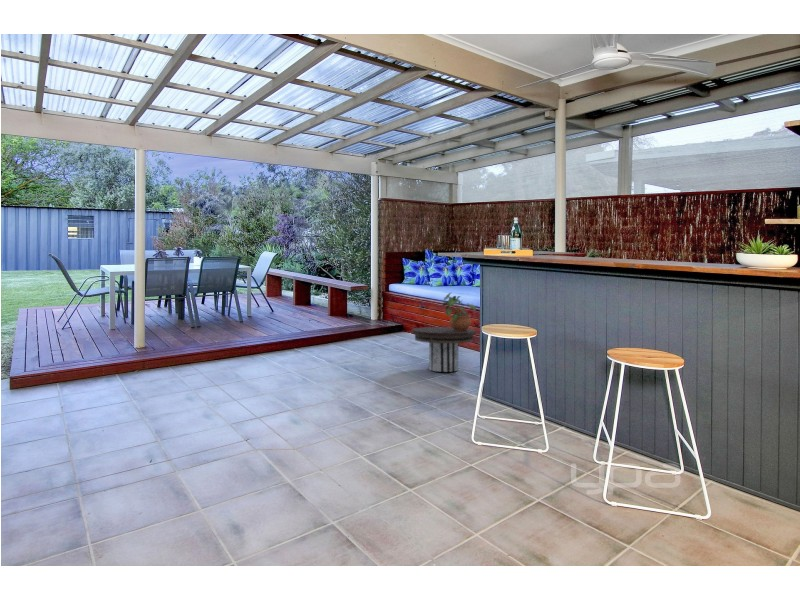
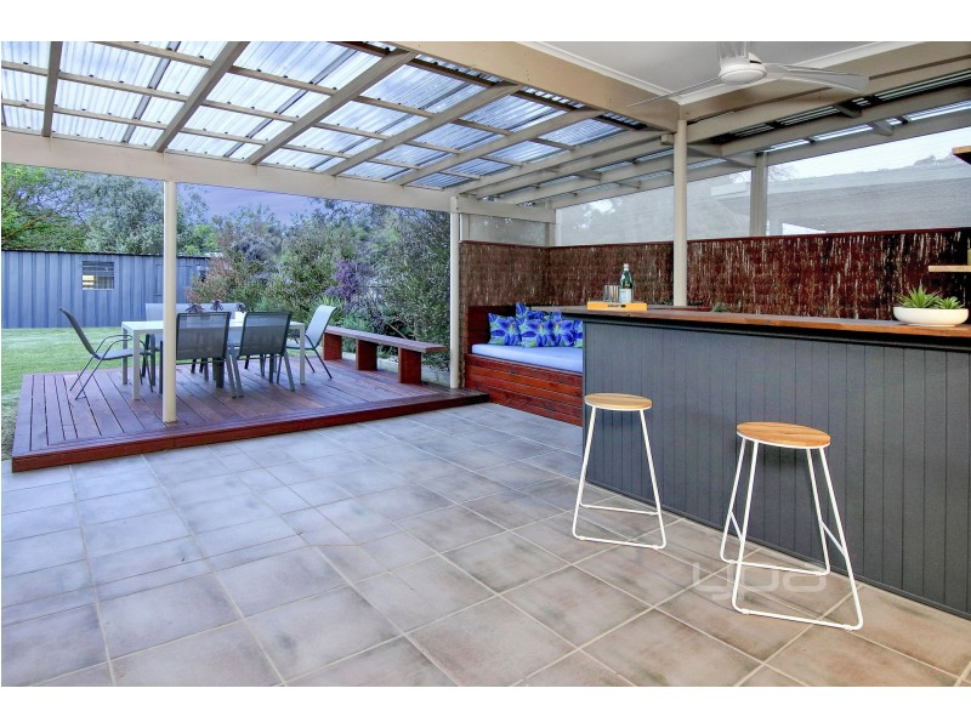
- side table (443, 349)
- potted plant (456, 311)
